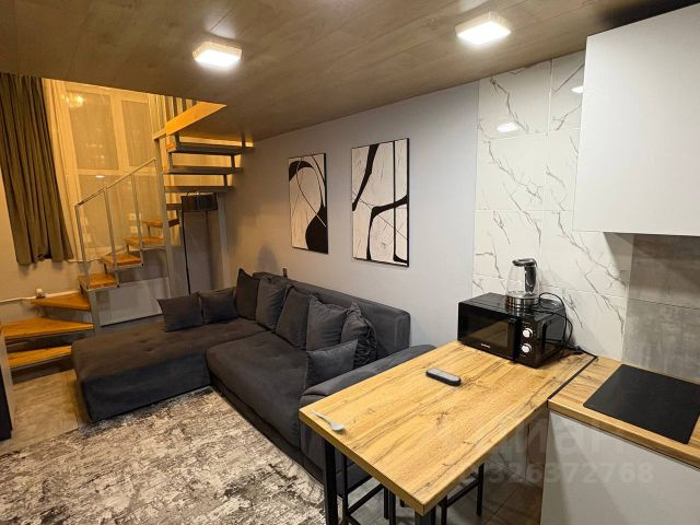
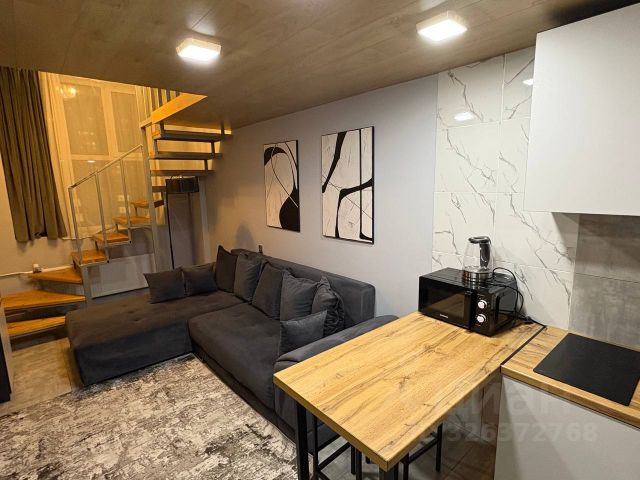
- spoon (326, 418)
- remote control (443, 376)
